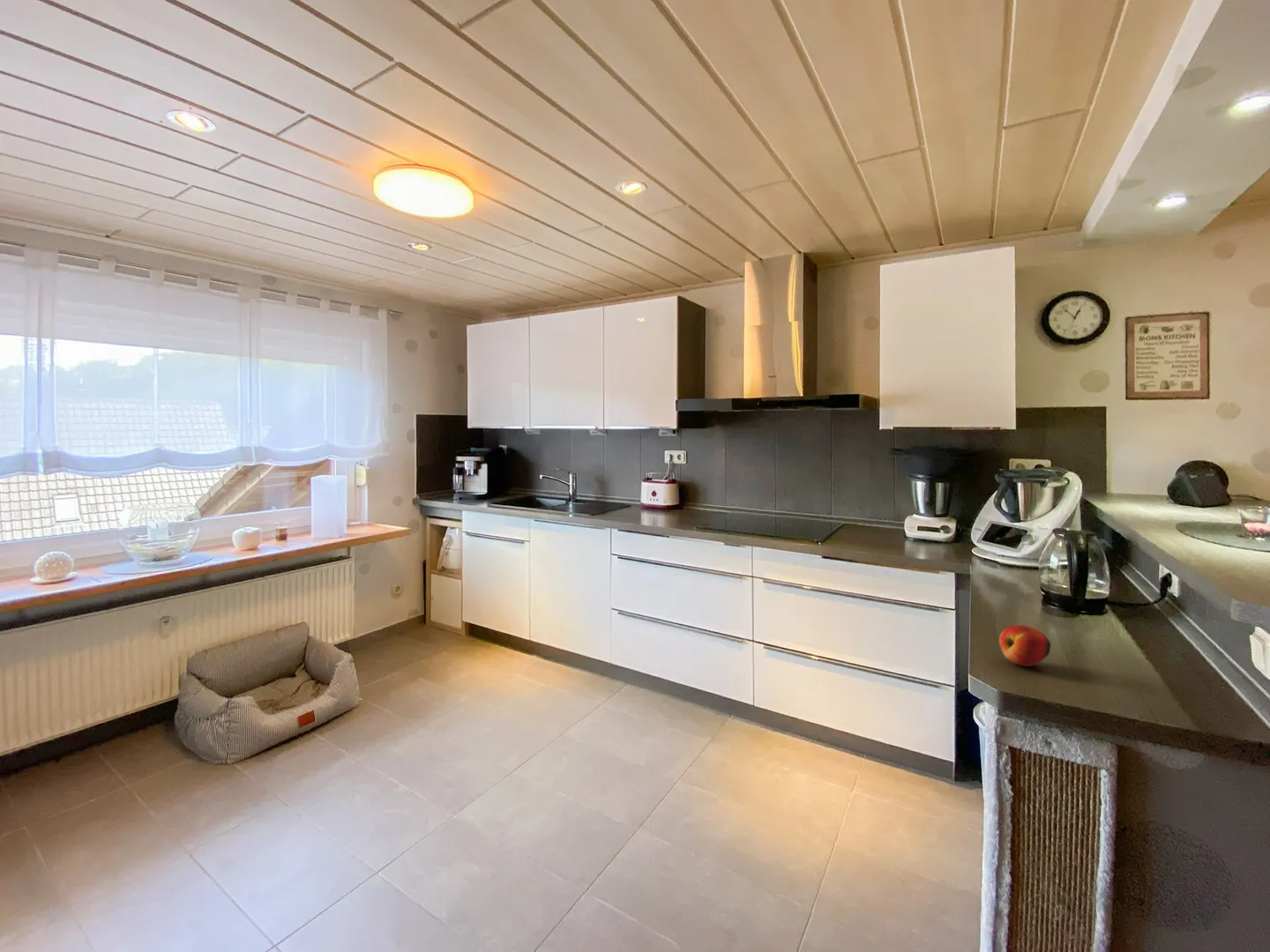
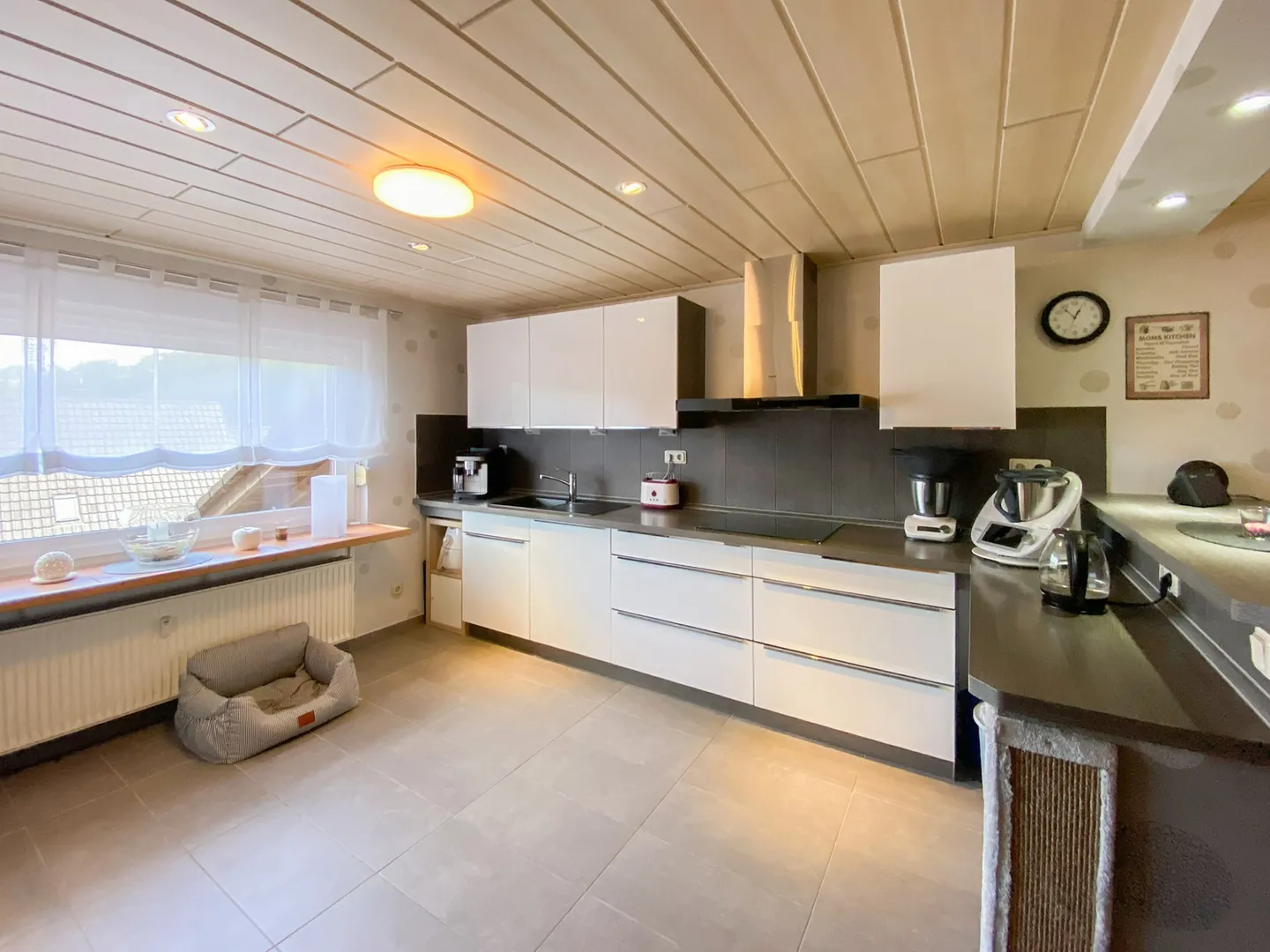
- apple (1024, 644)
